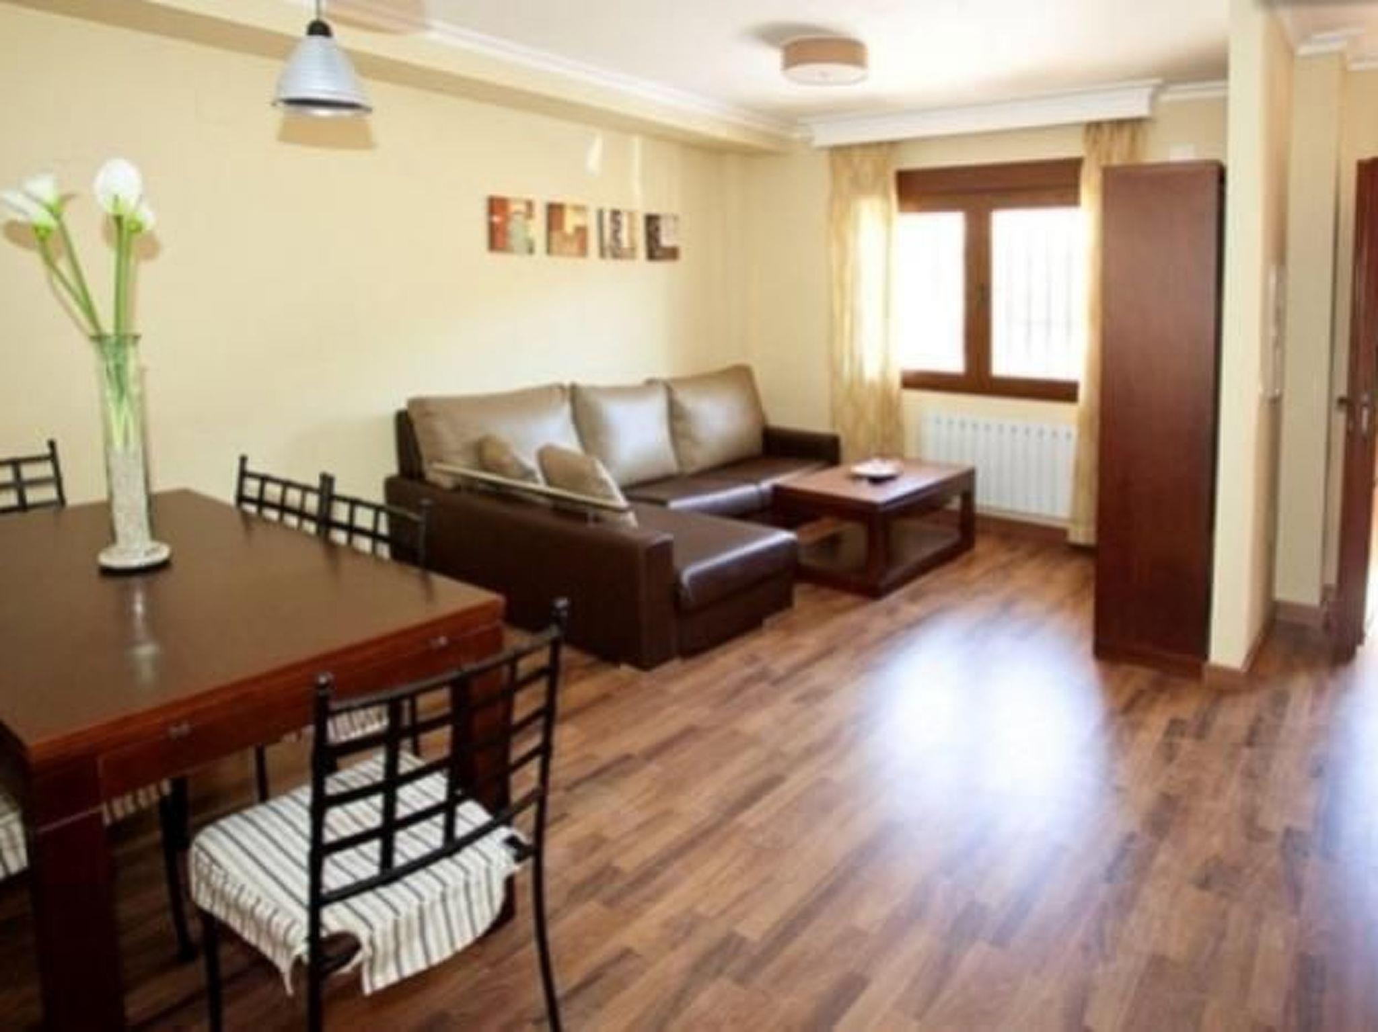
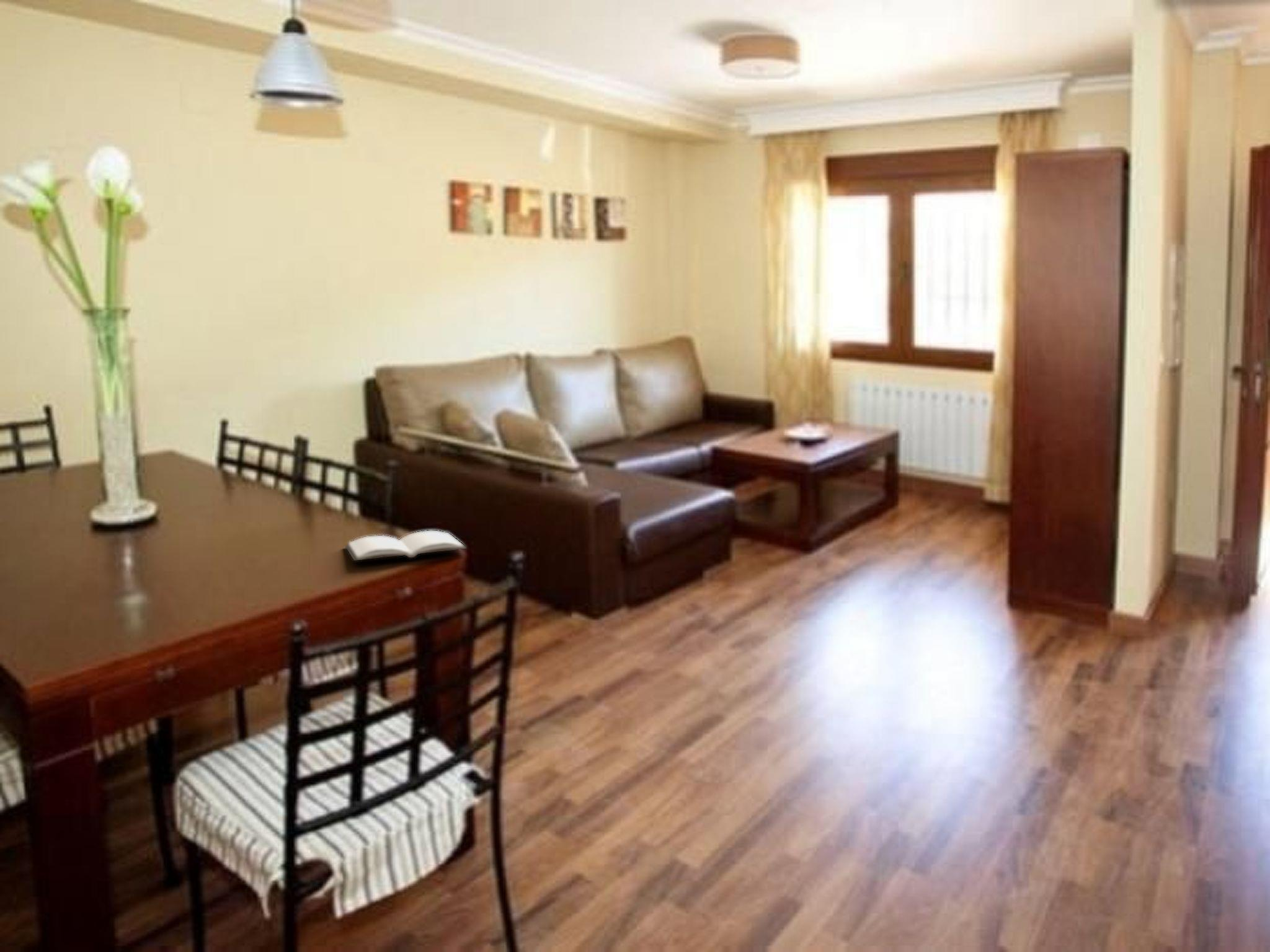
+ book (404, 545)
